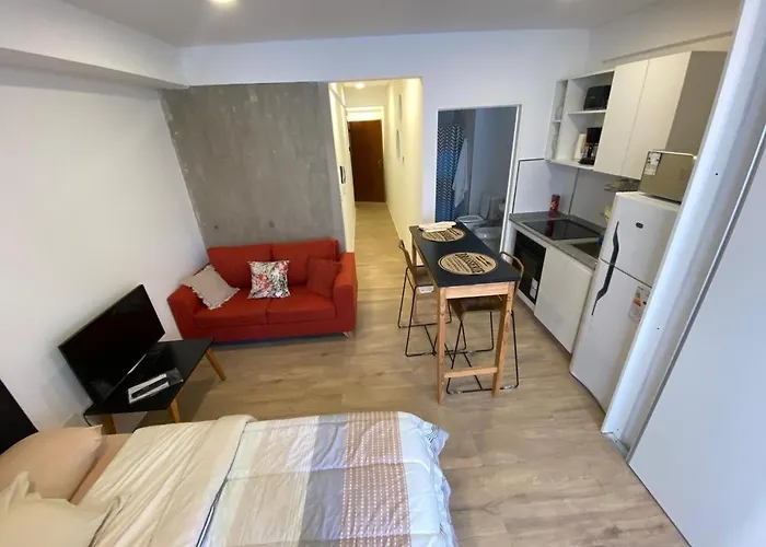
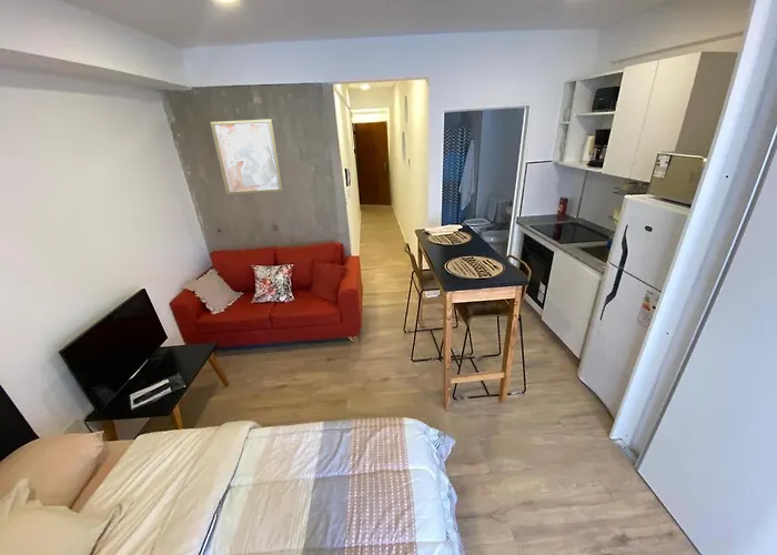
+ wall art (248, 158)
